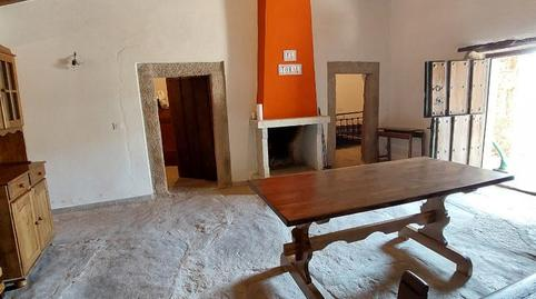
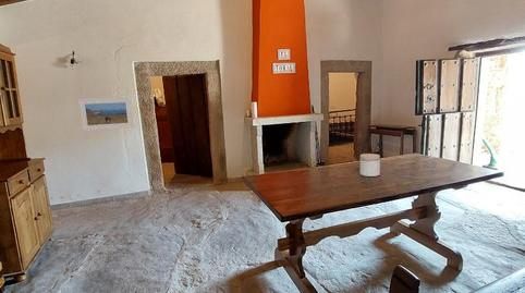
+ jar (369, 164)
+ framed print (107, 113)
